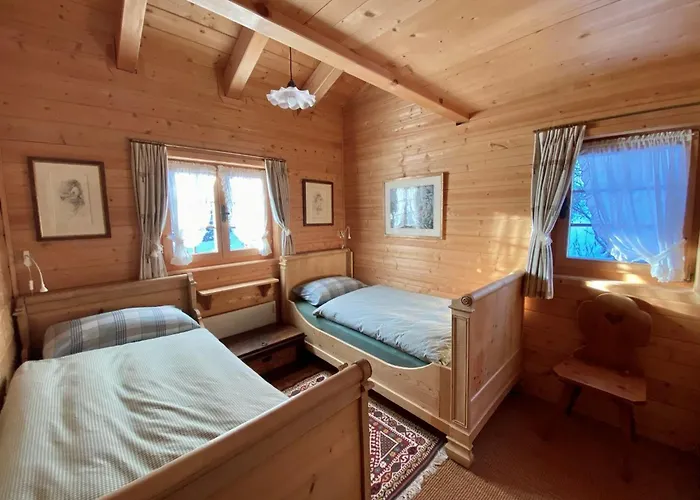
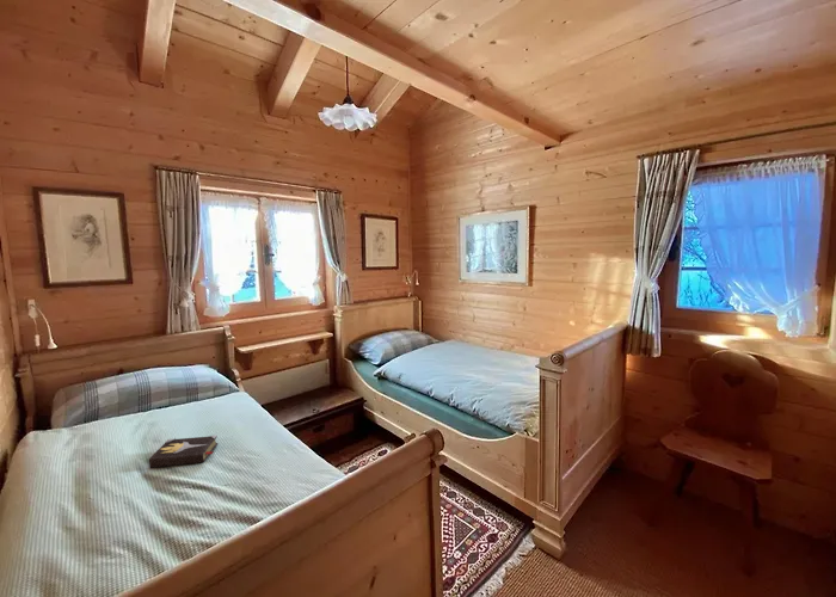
+ hardback book (185, 450)
